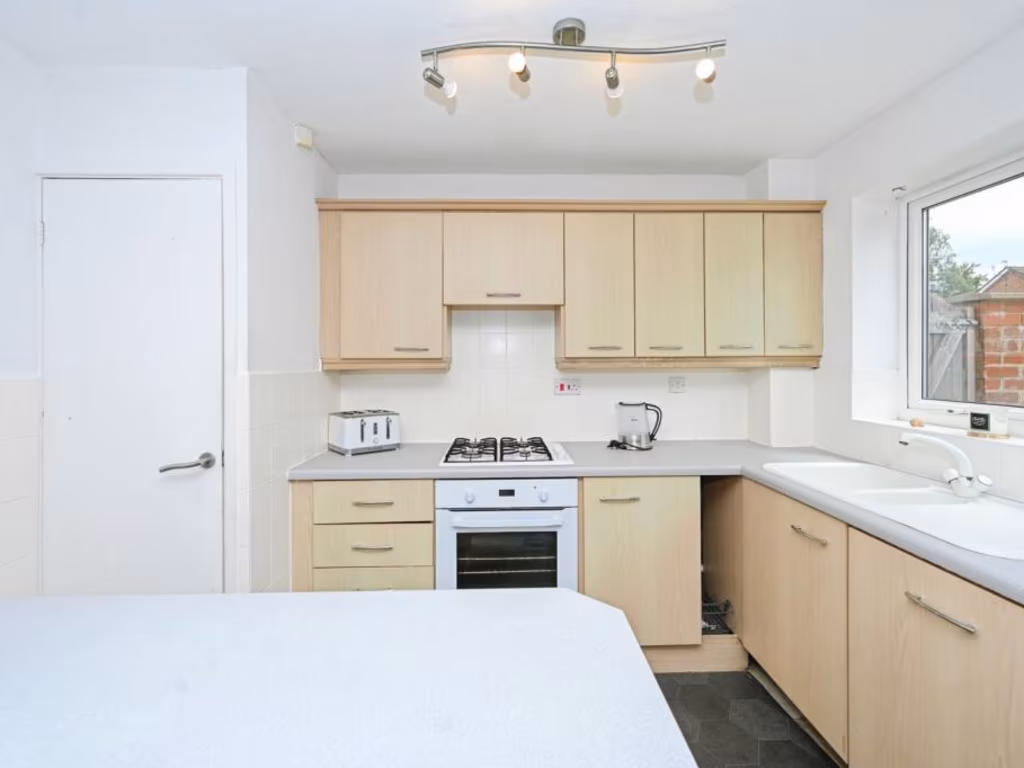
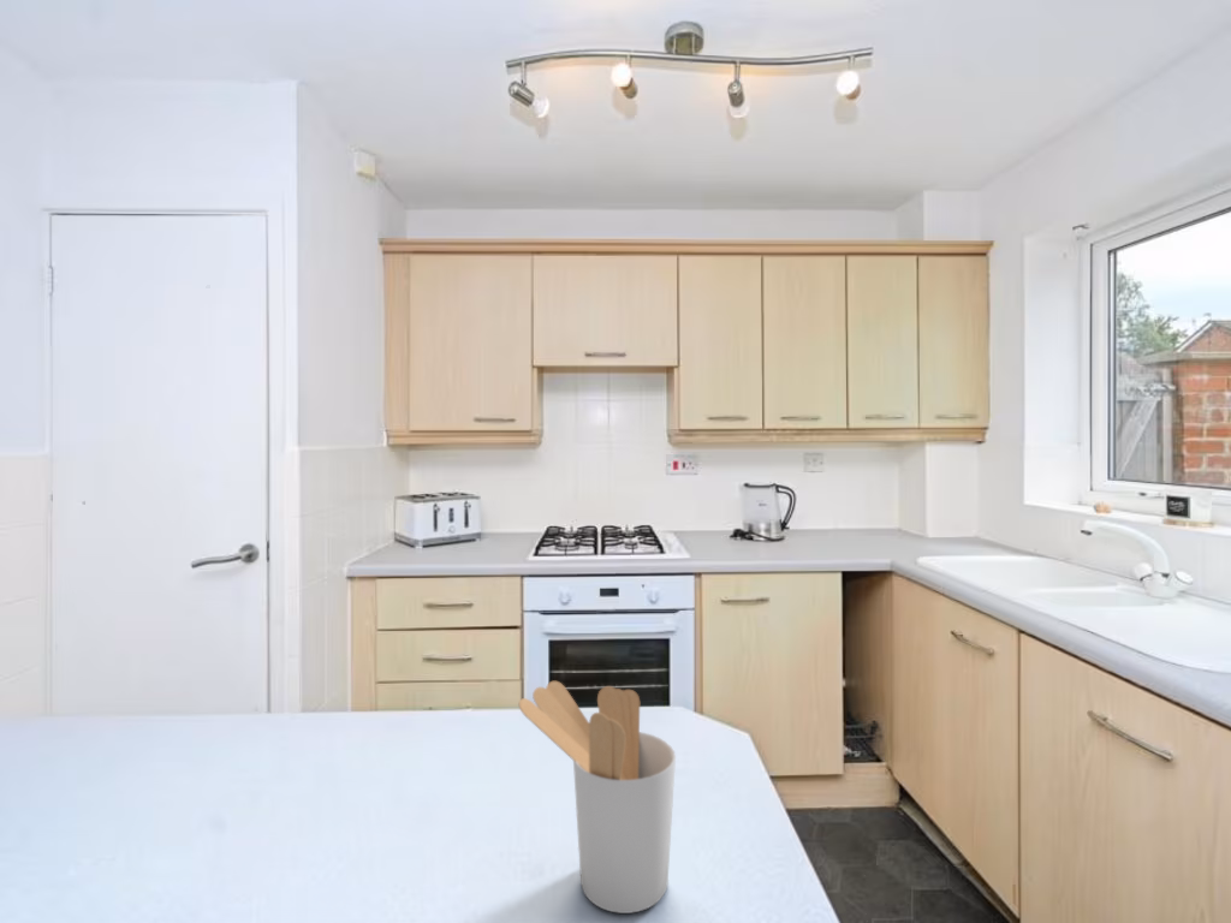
+ utensil holder (597, 782)
